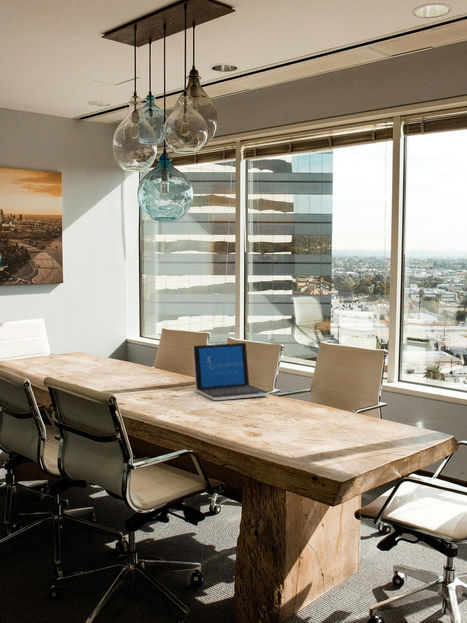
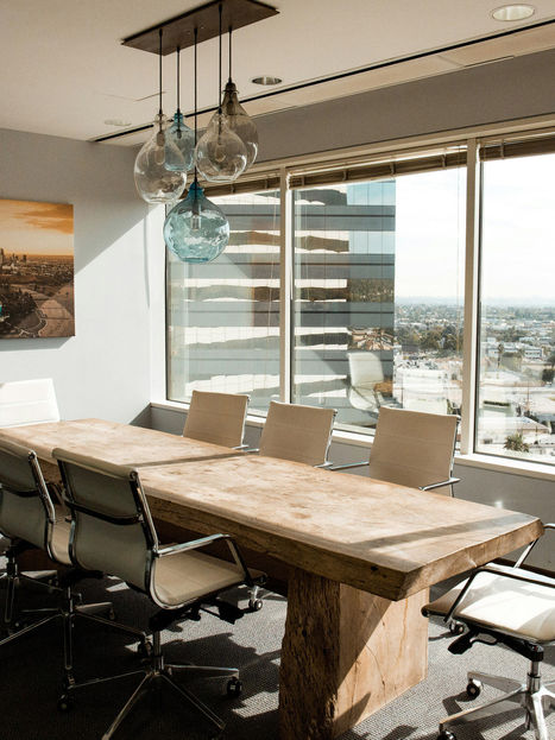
- laptop (230, 370)
